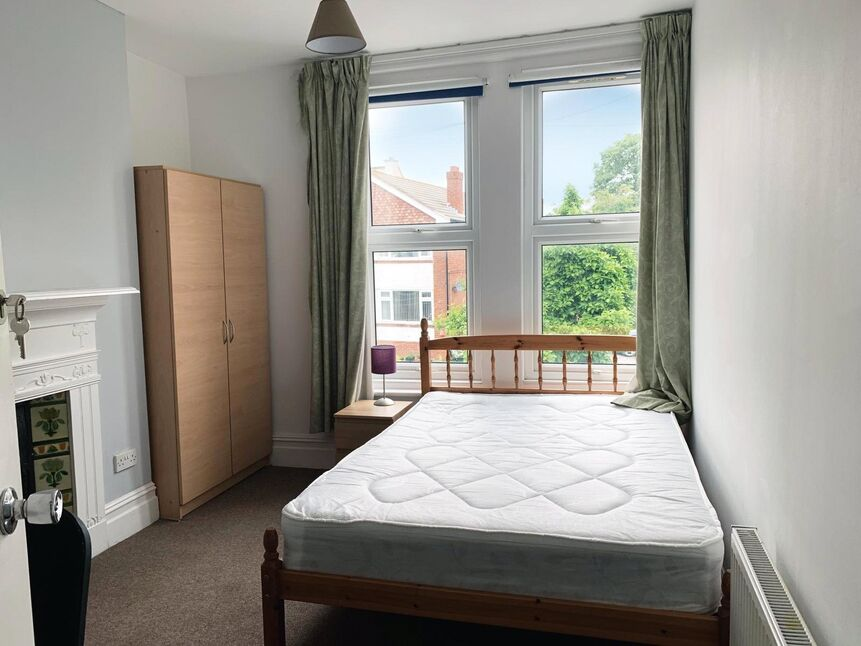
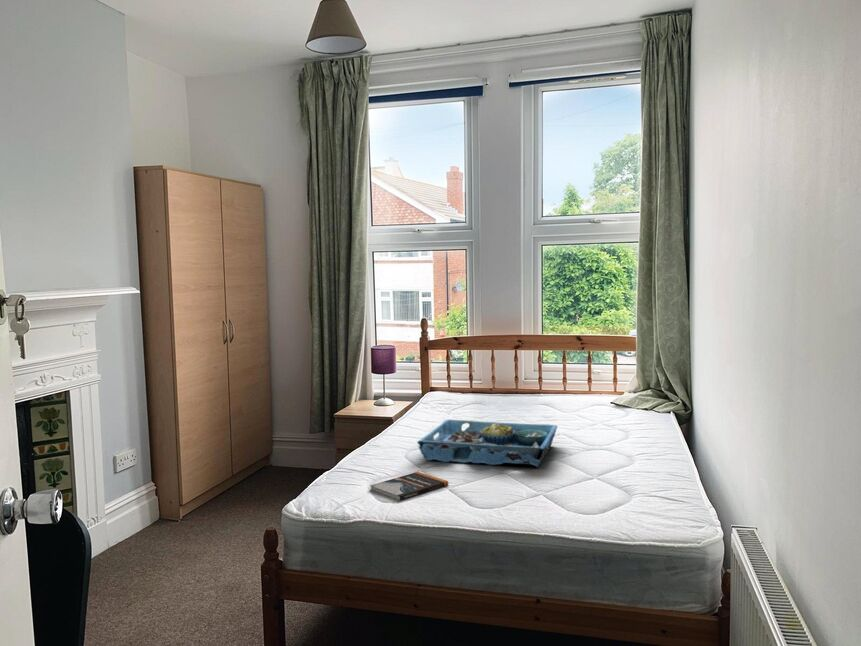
+ book (409, 485)
+ serving tray (490, 440)
